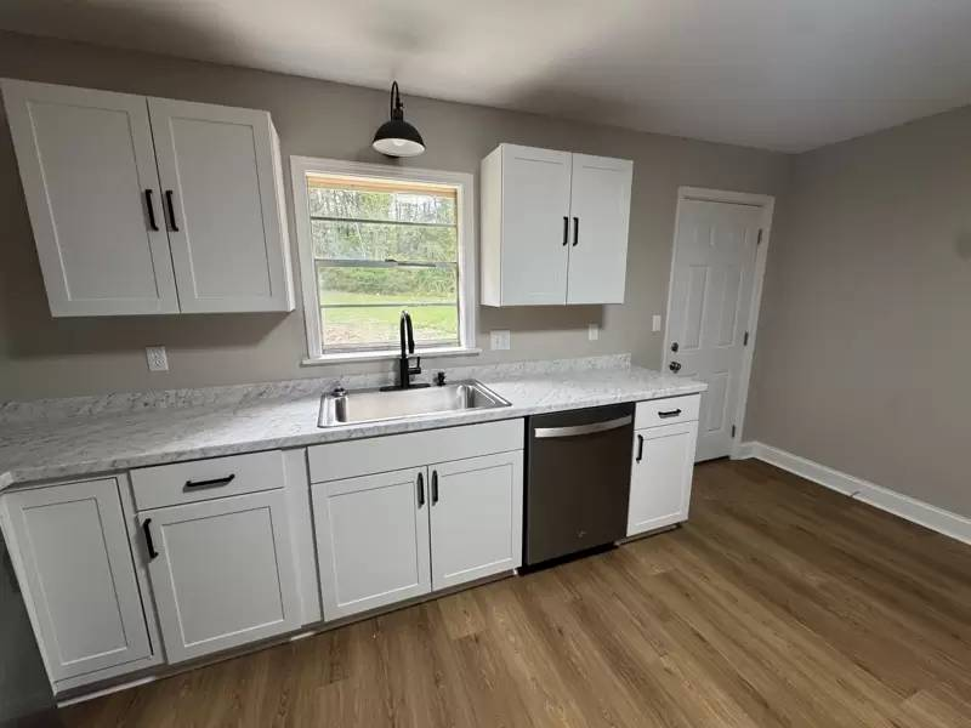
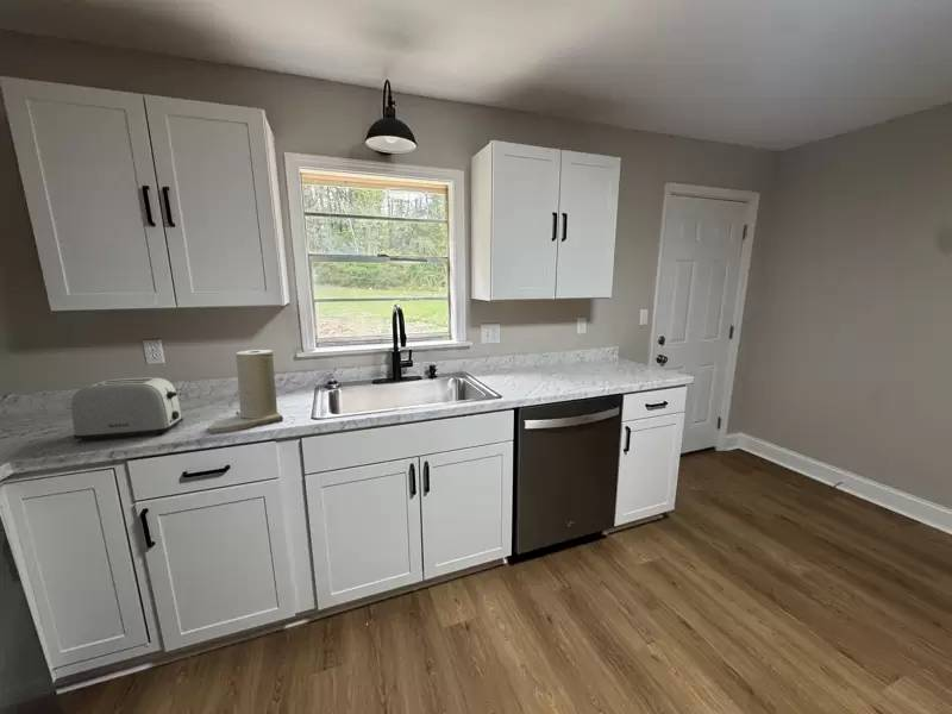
+ paper towel (248, 387)
+ toaster (130, 406)
